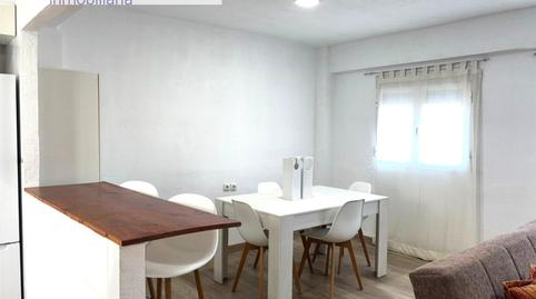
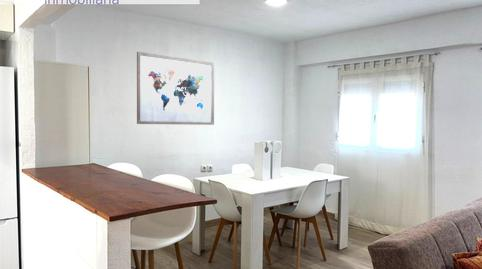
+ wall art (178, 91)
